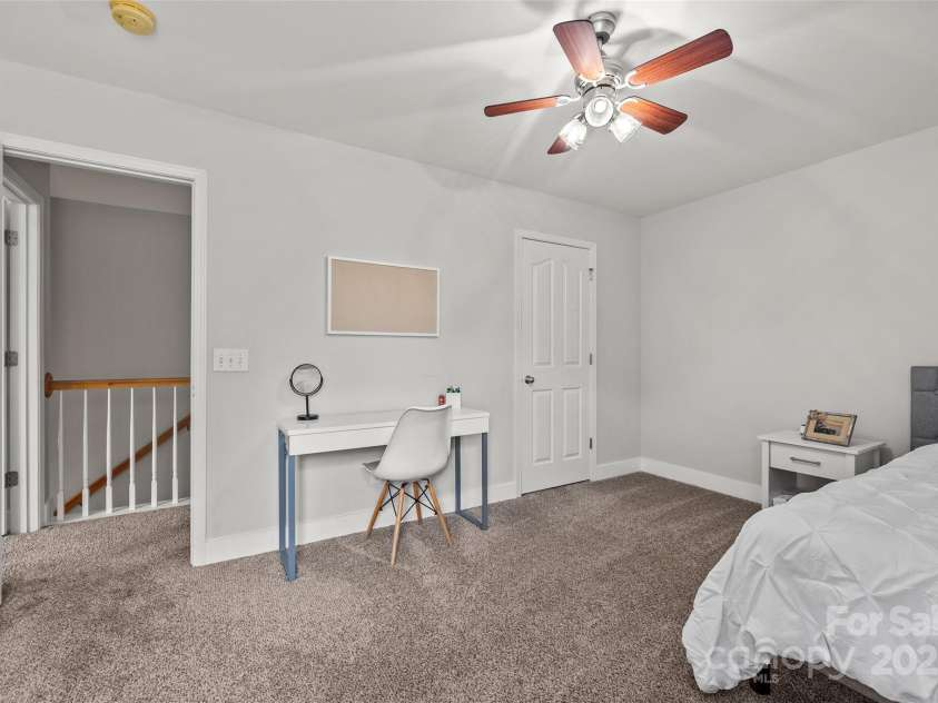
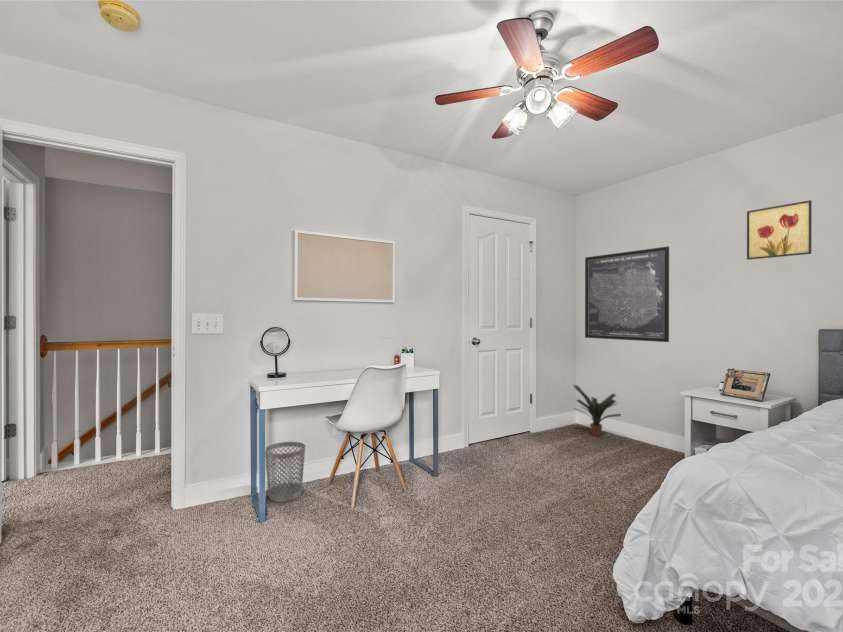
+ wastebasket (285, 471)
+ wall art (623, 296)
+ wall art (778, 231)
+ potted plant (594, 411)
